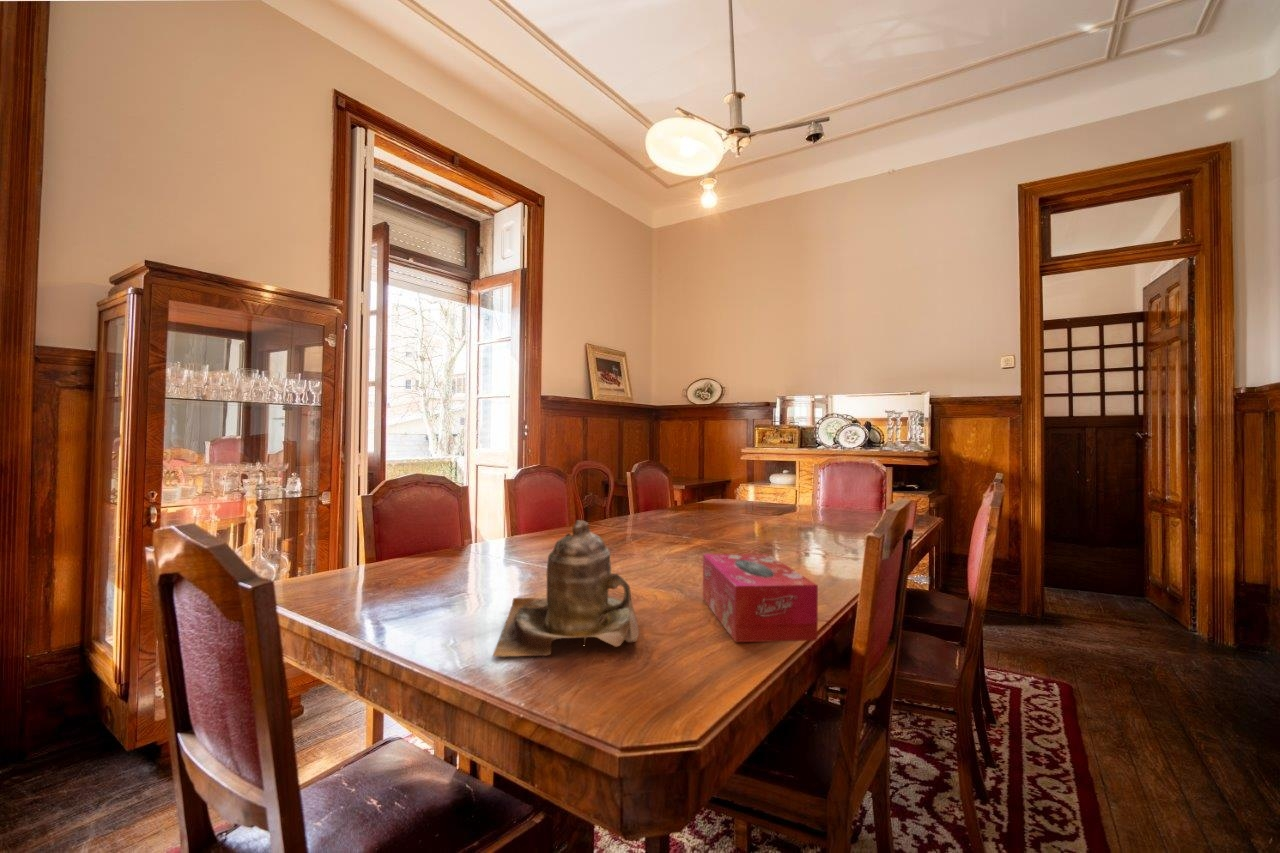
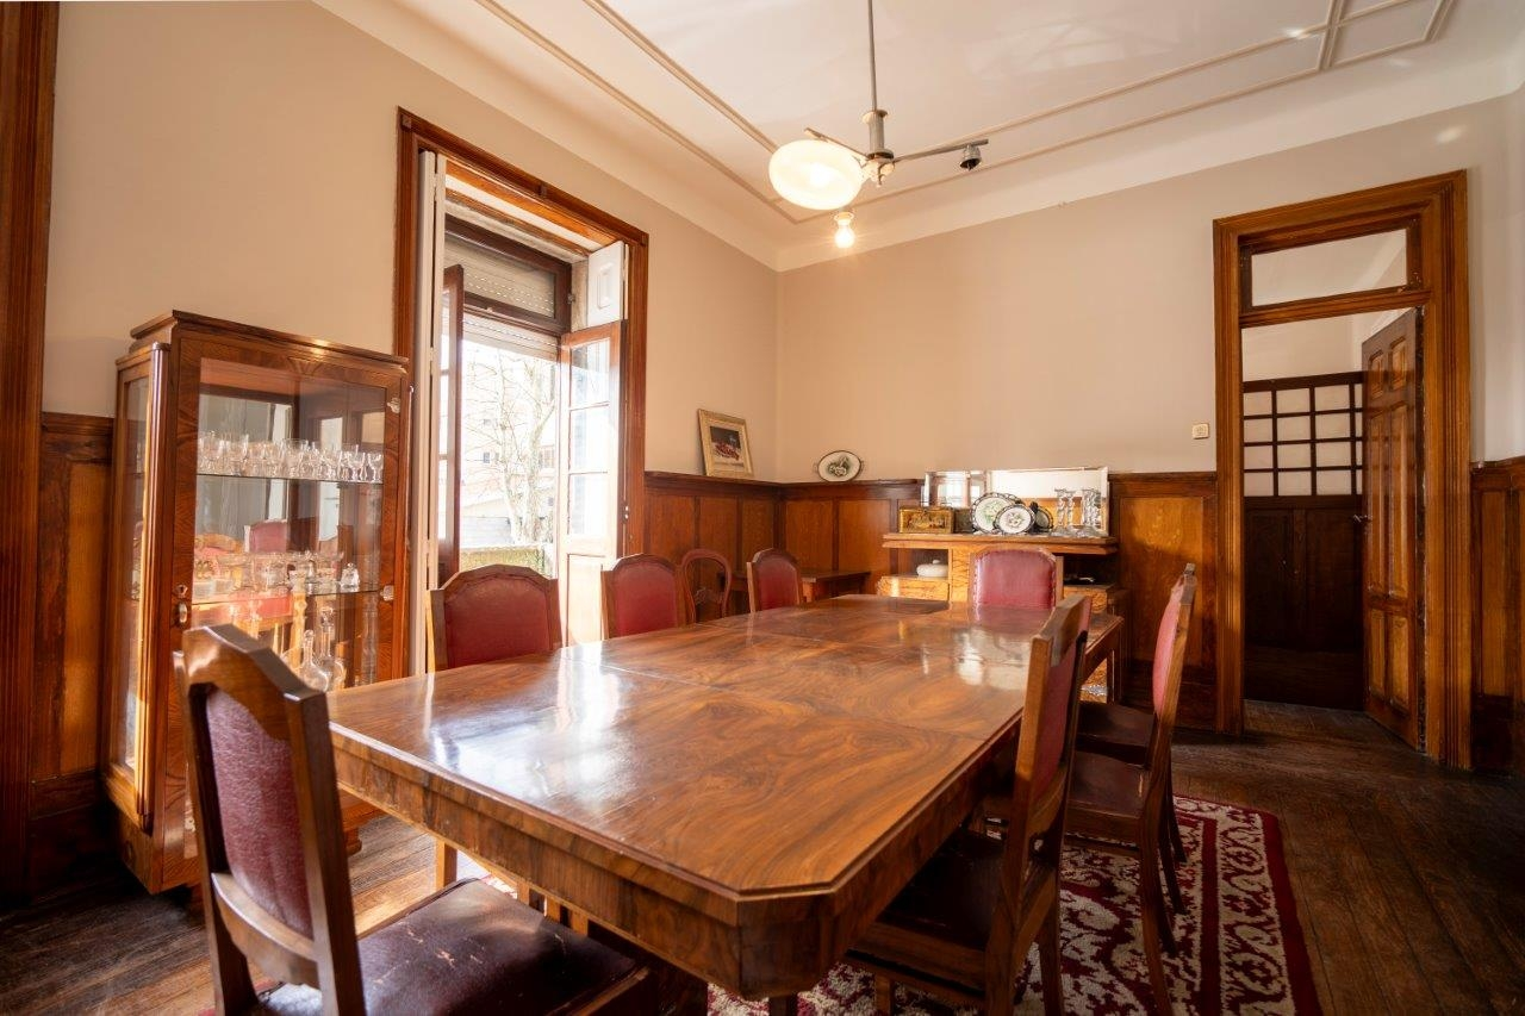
- teapot (570, 574)
- tissue box (753, 592)
